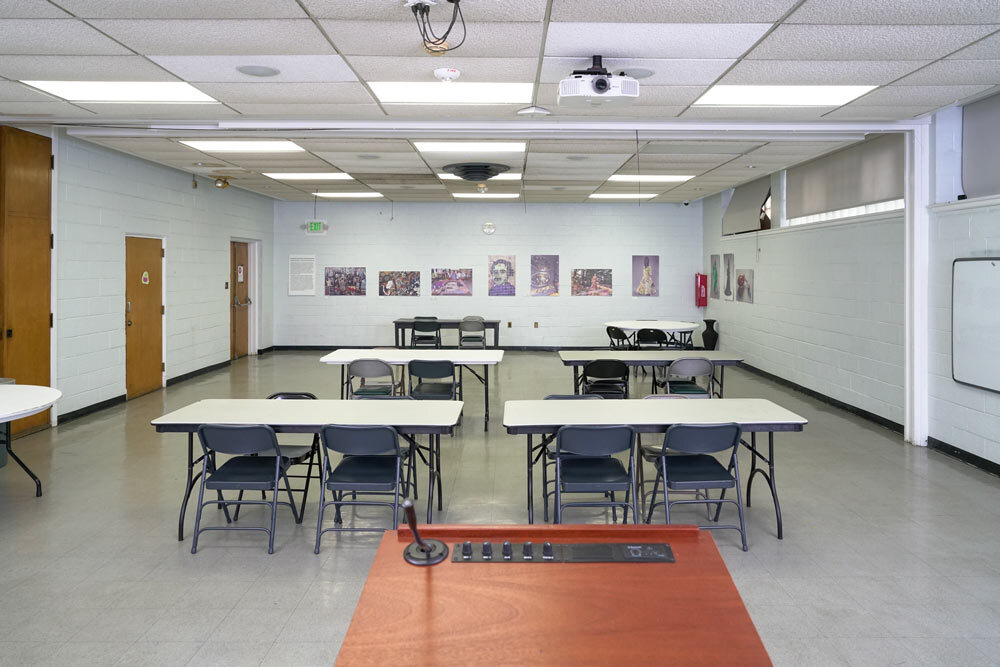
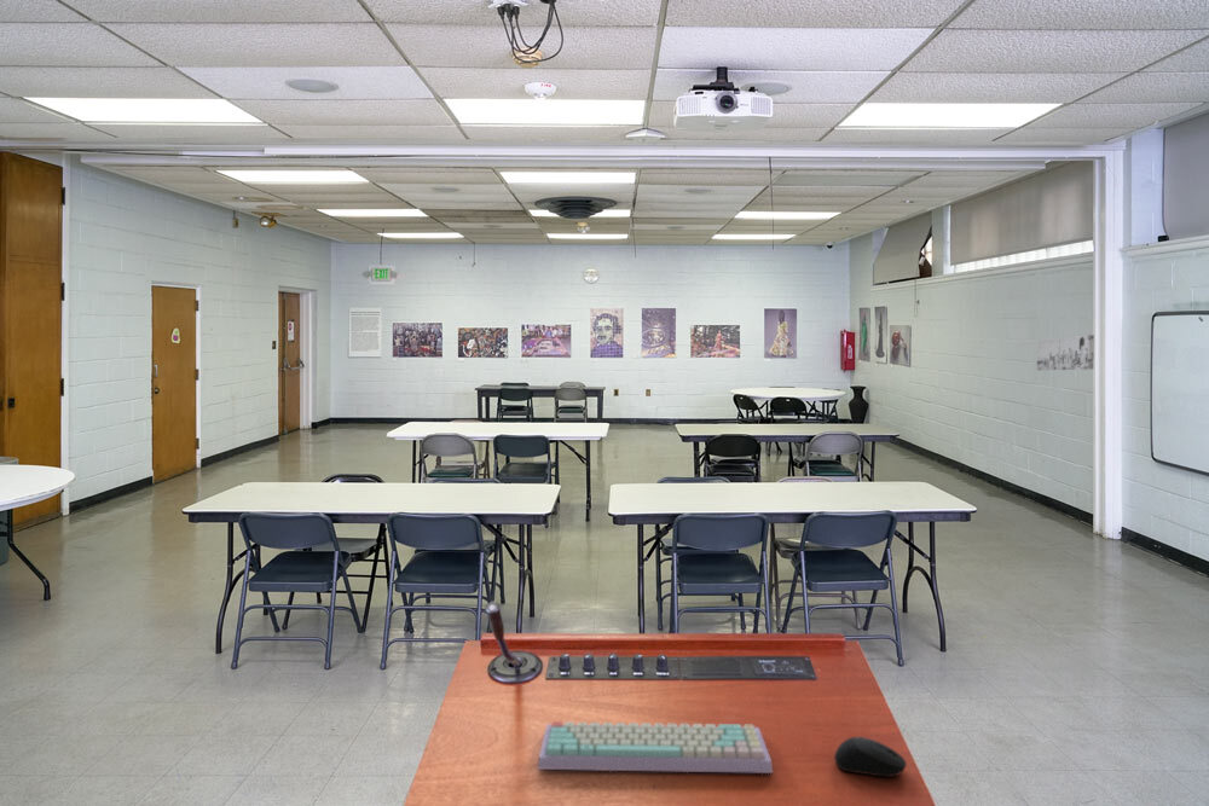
+ wall art (1063, 353)
+ computer mouse (869, 754)
+ keyboard (653, 743)
